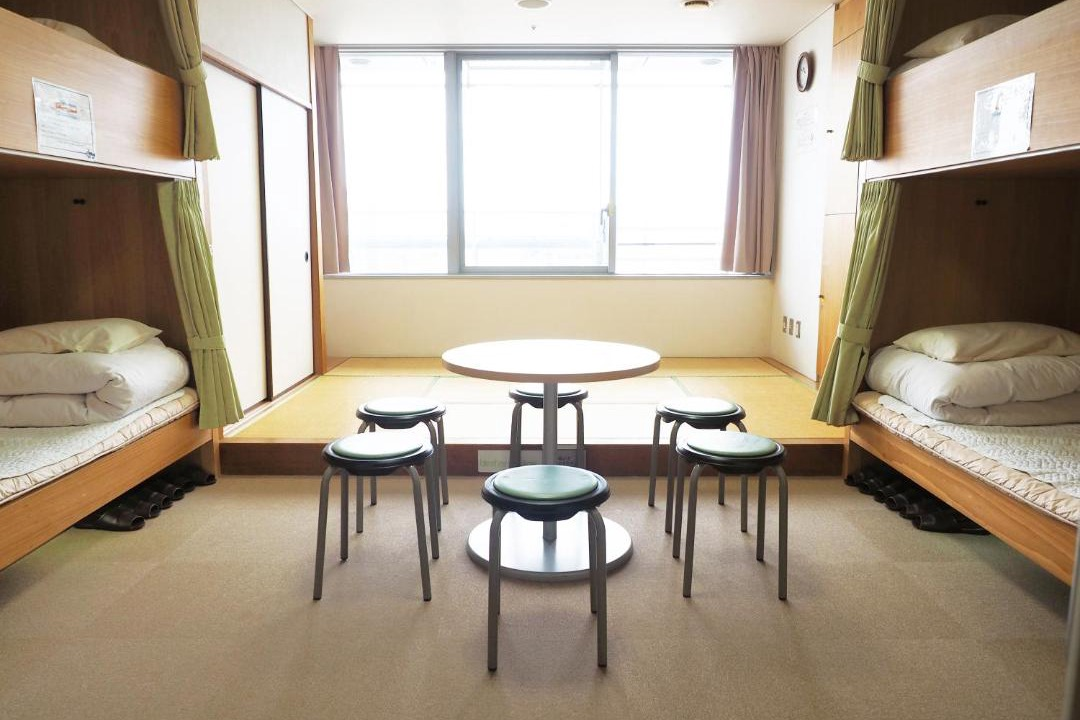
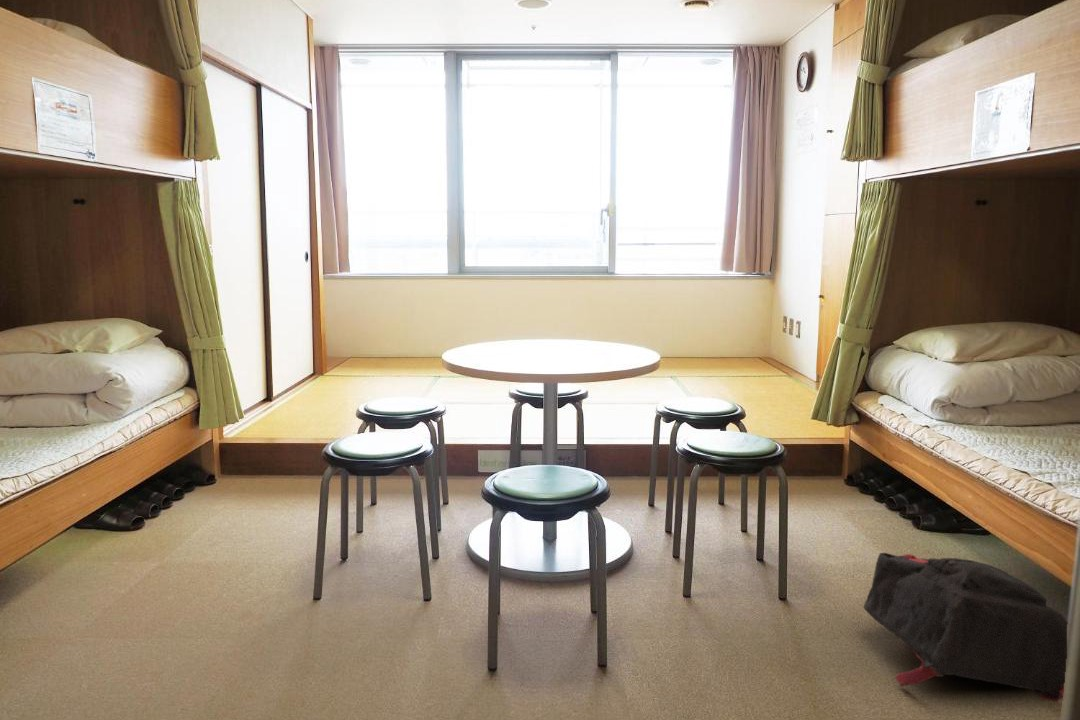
+ backpack (951, 607)
